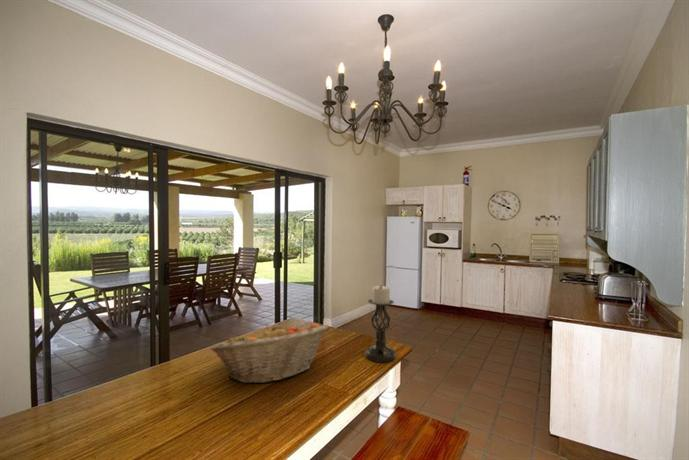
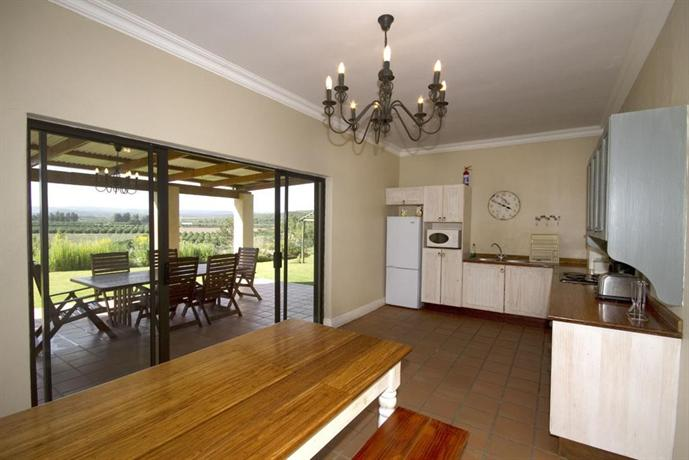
- candle holder (381, 320)
- fruit basket (272, 345)
